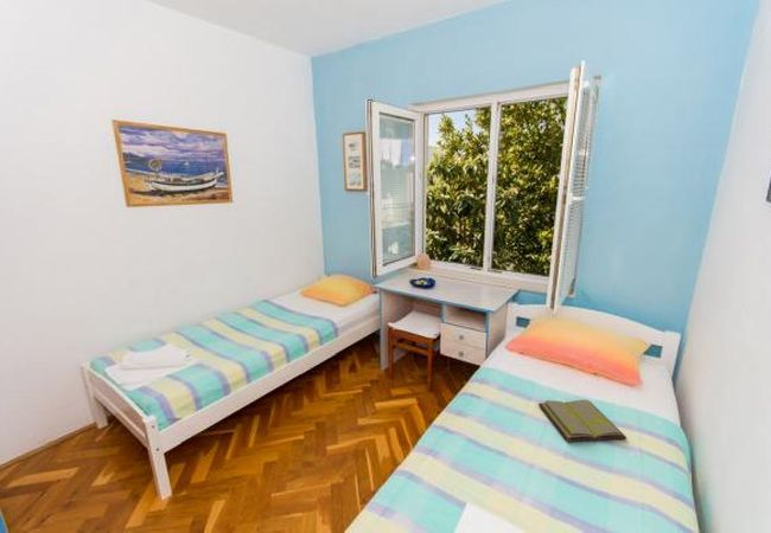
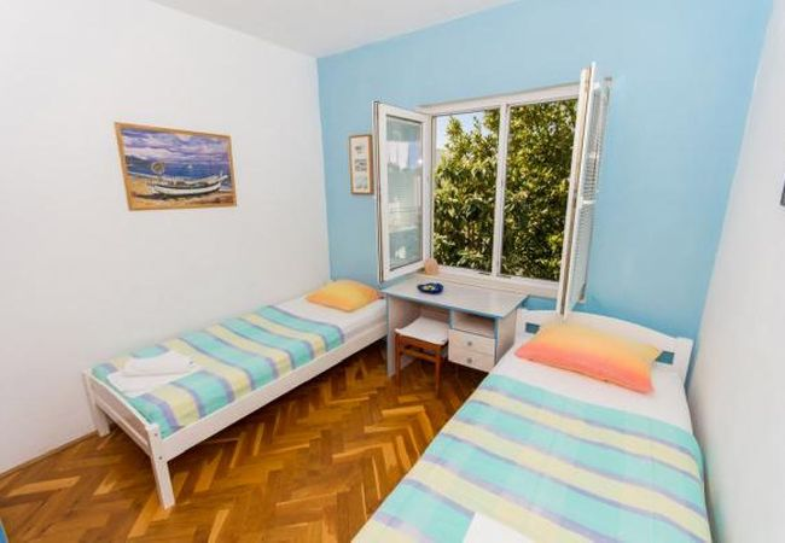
- diary (579, 418)
